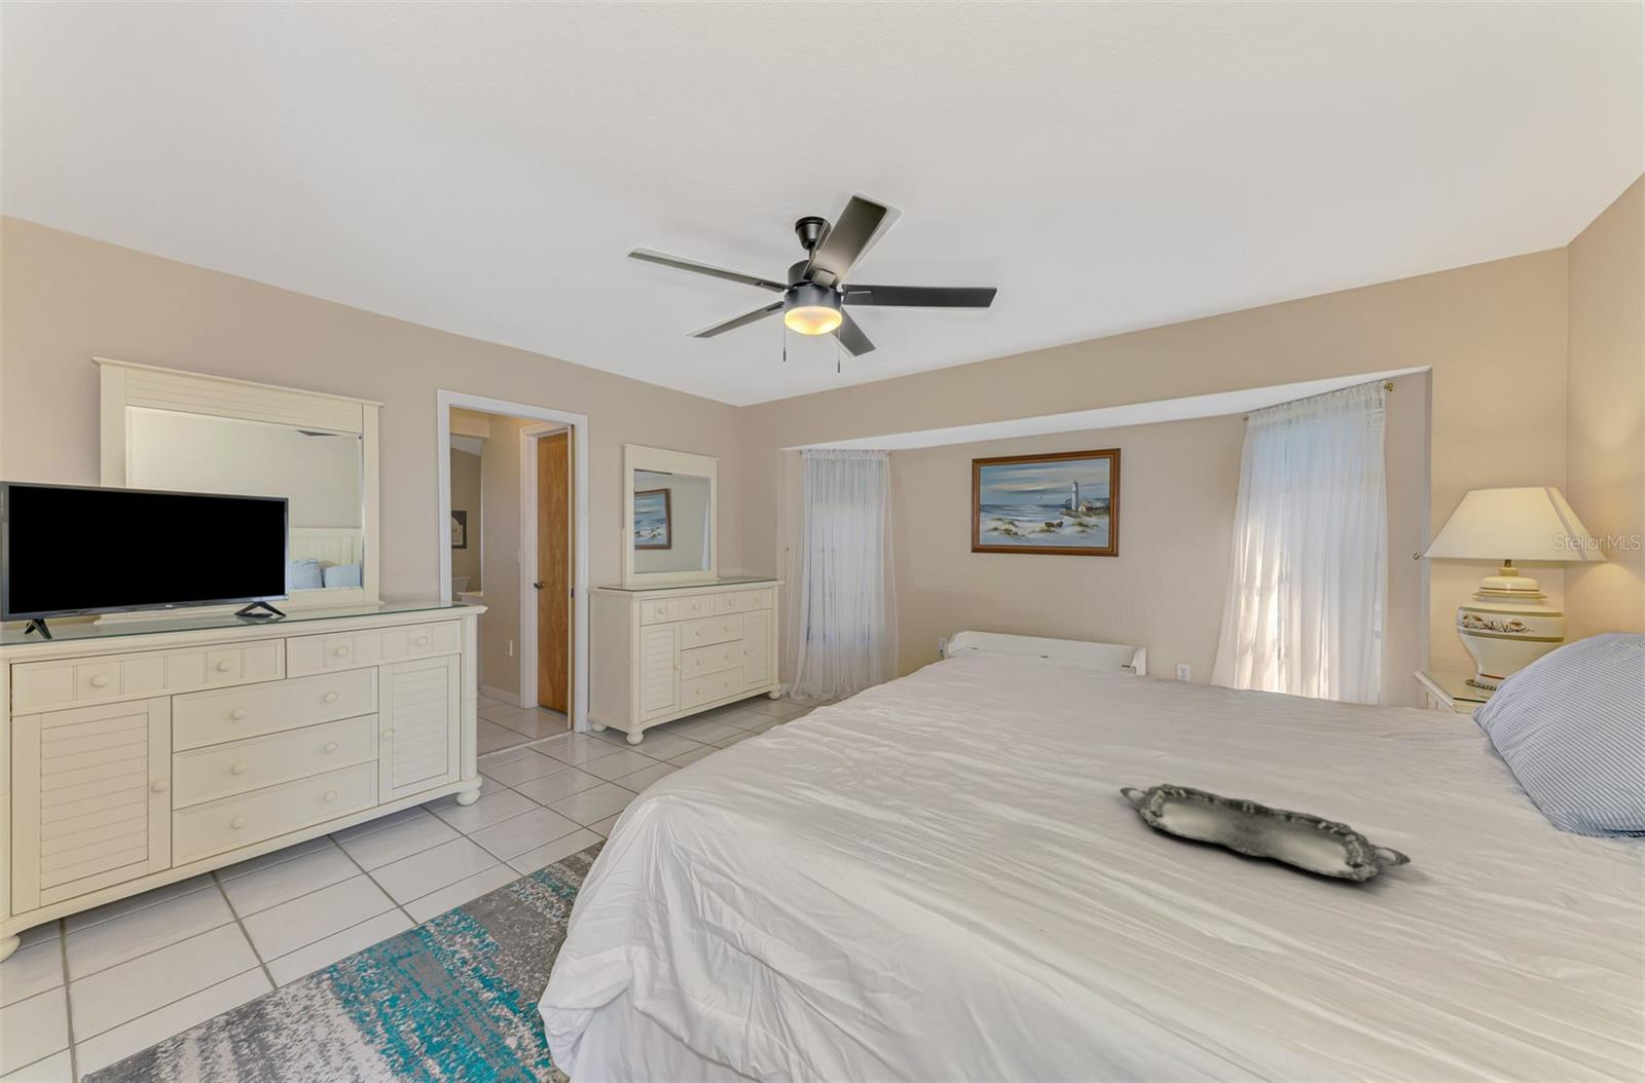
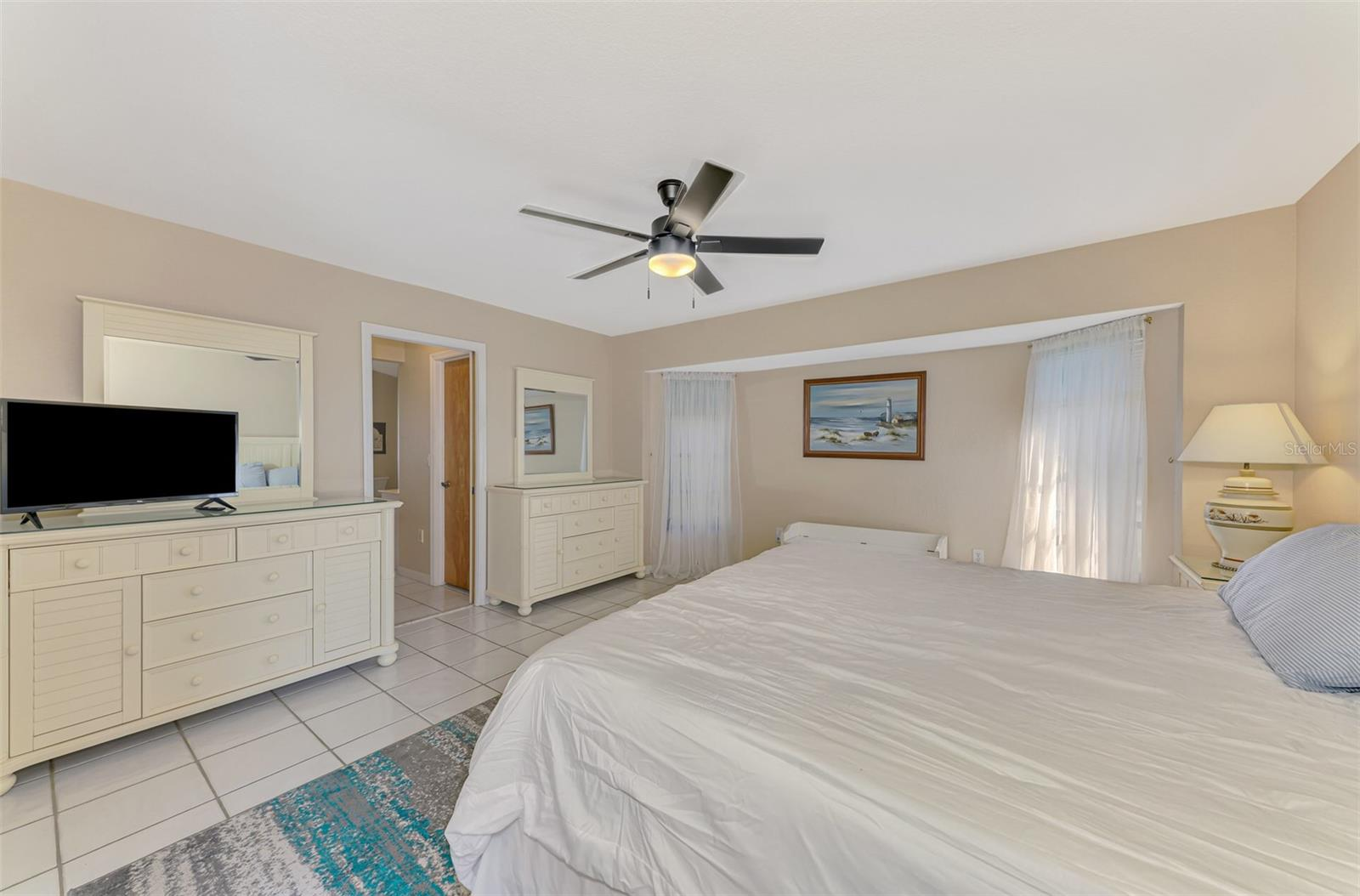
- serving tray (1247, 824)
